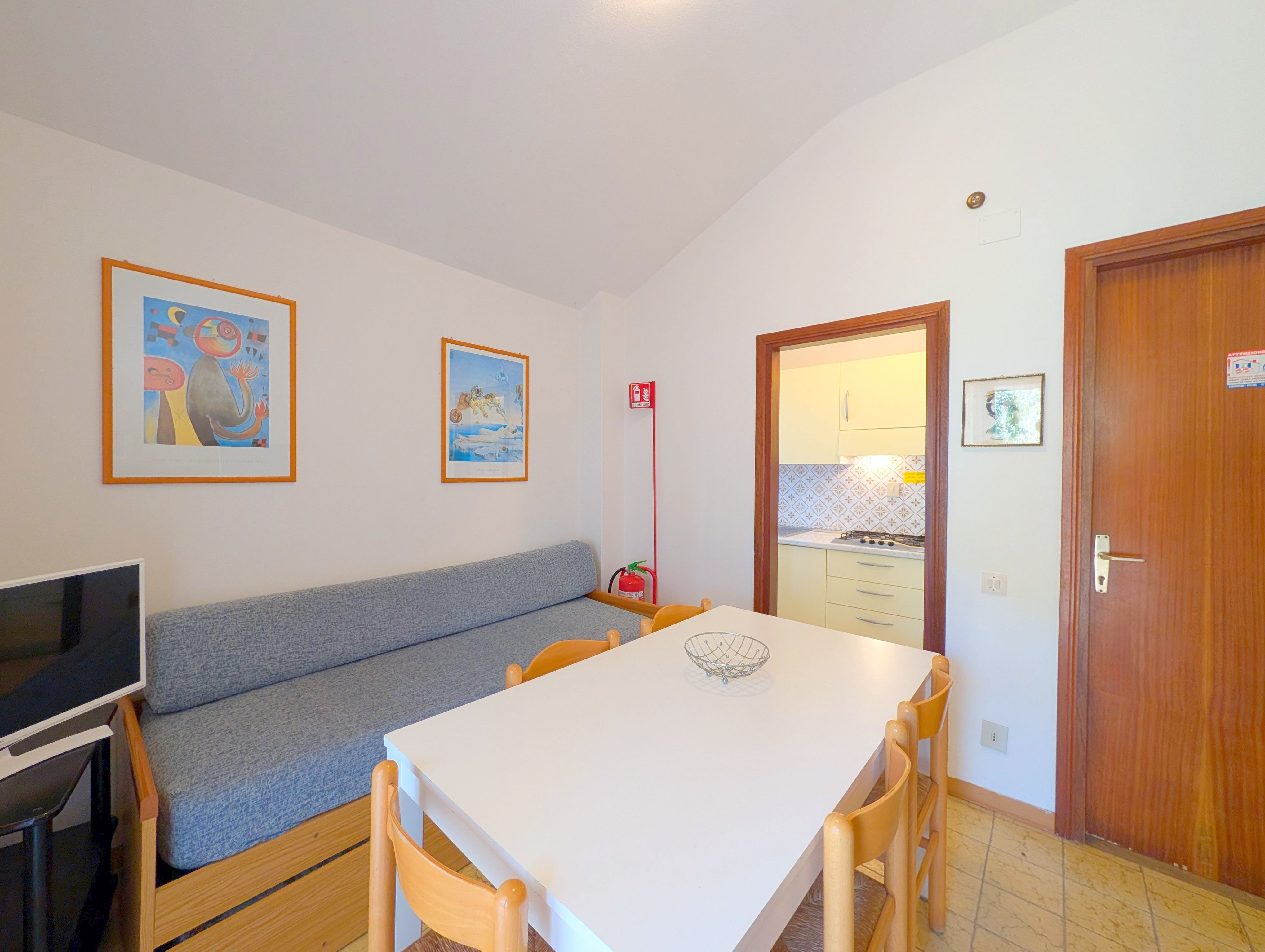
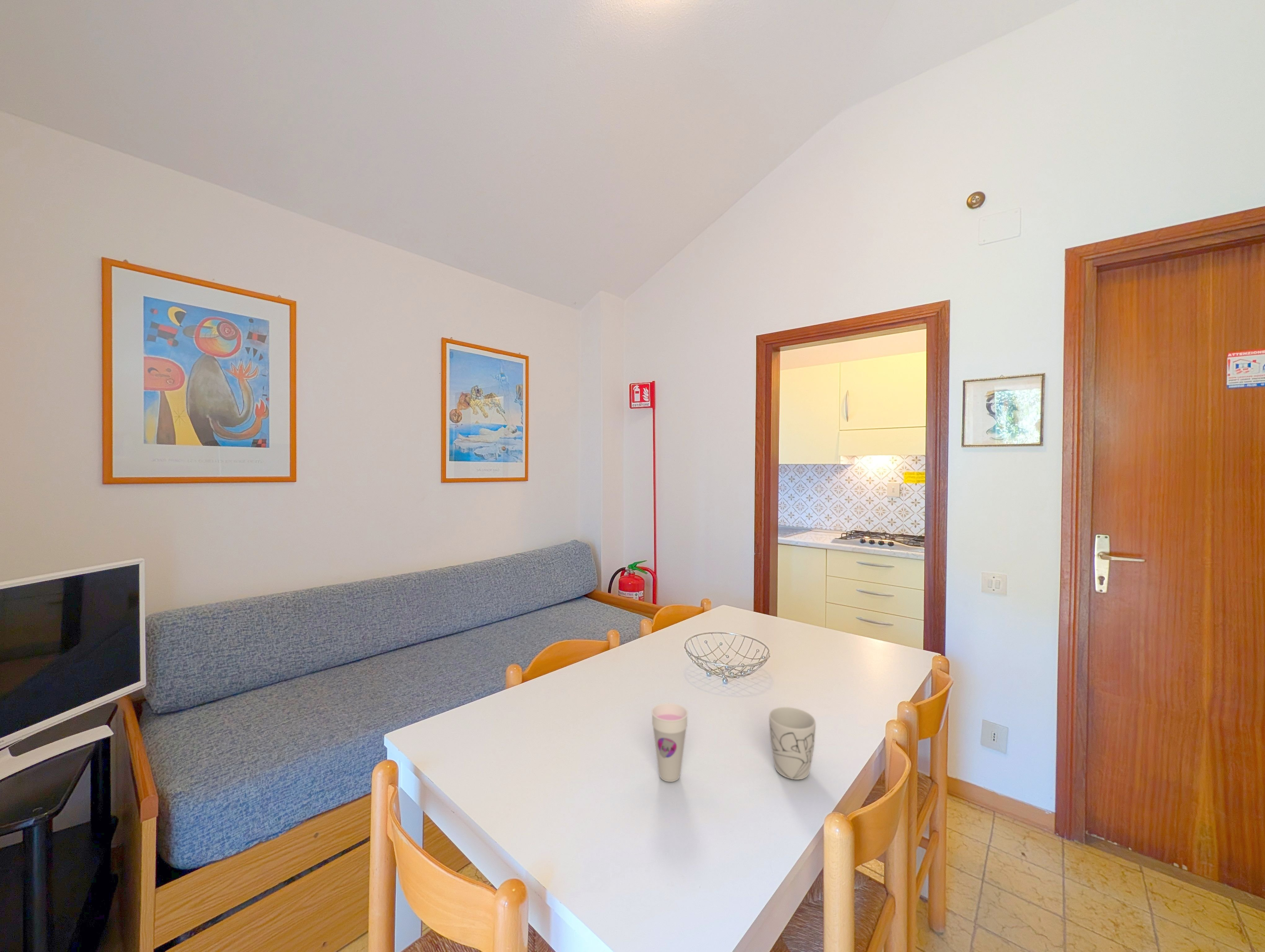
+ mug (792, 739)
+ cup (669, 743)
